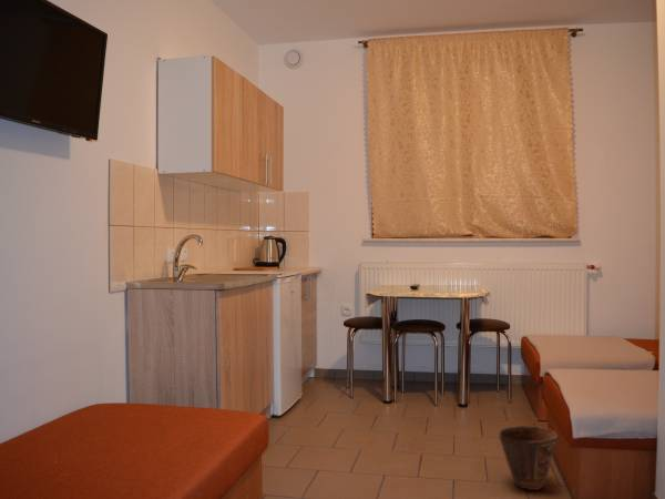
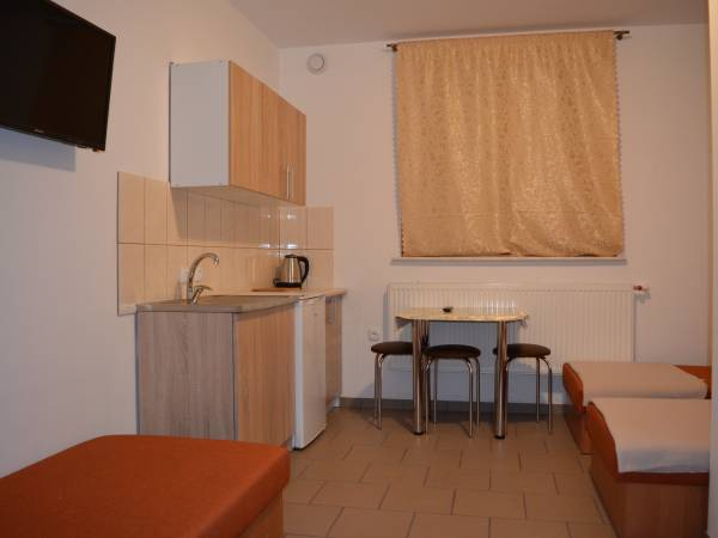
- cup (526, 458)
